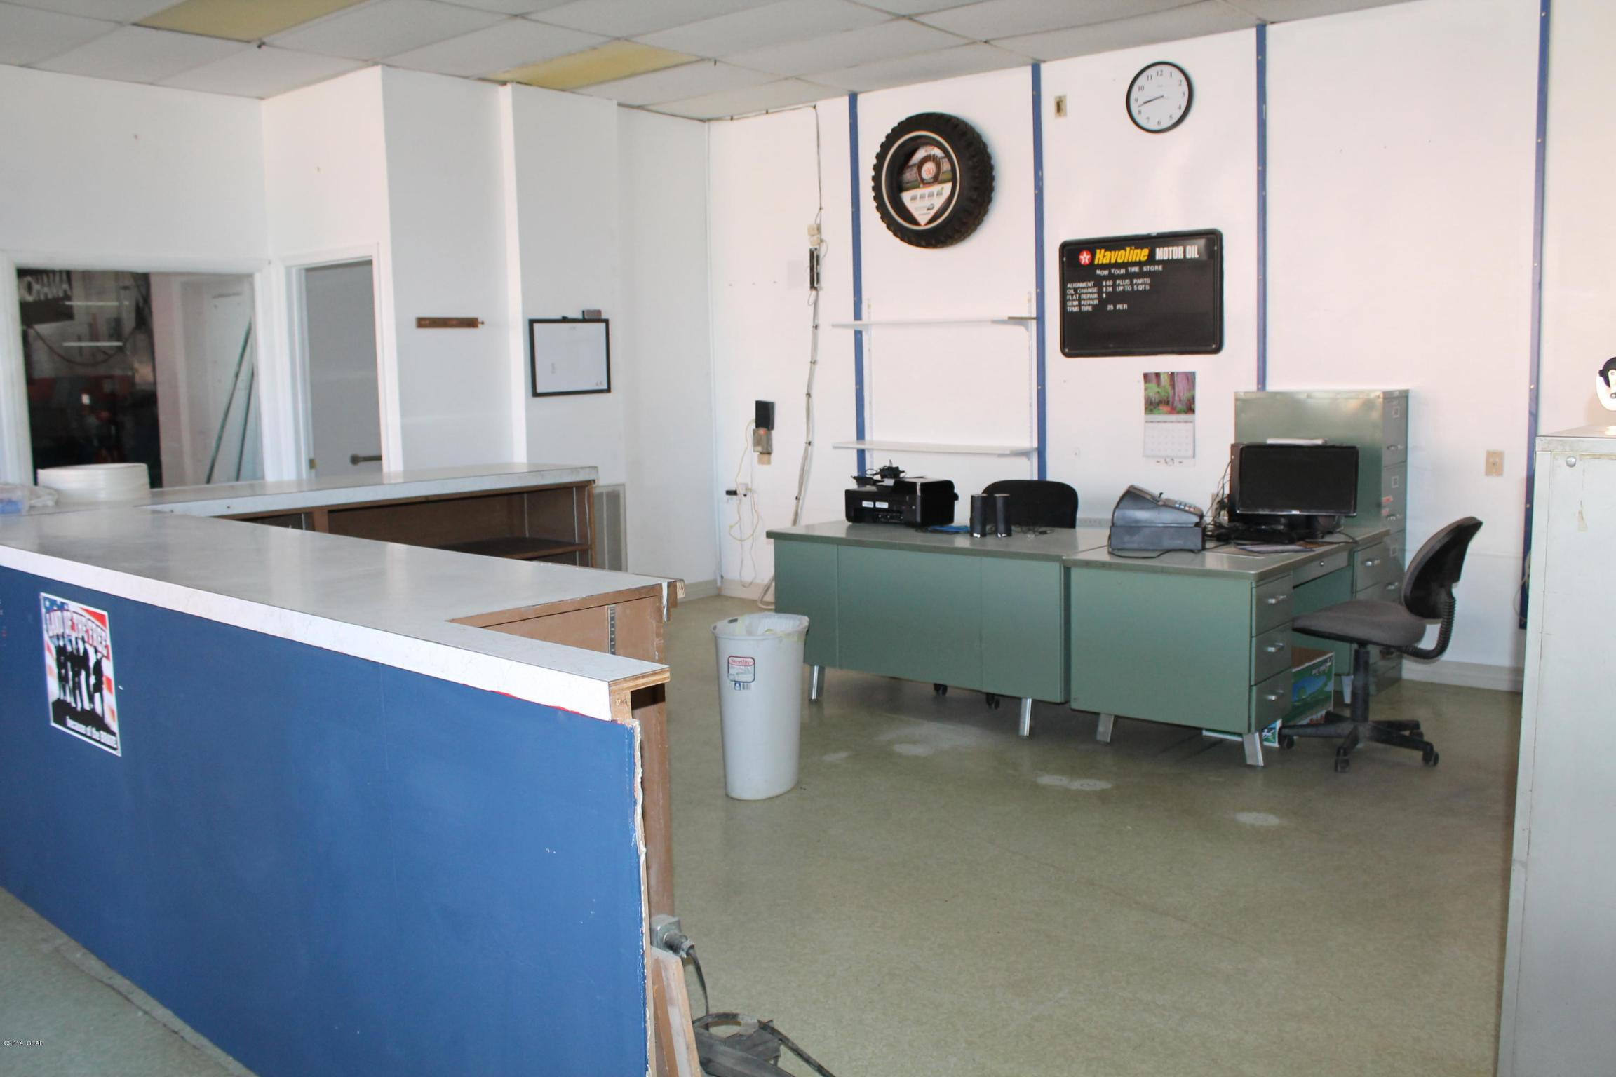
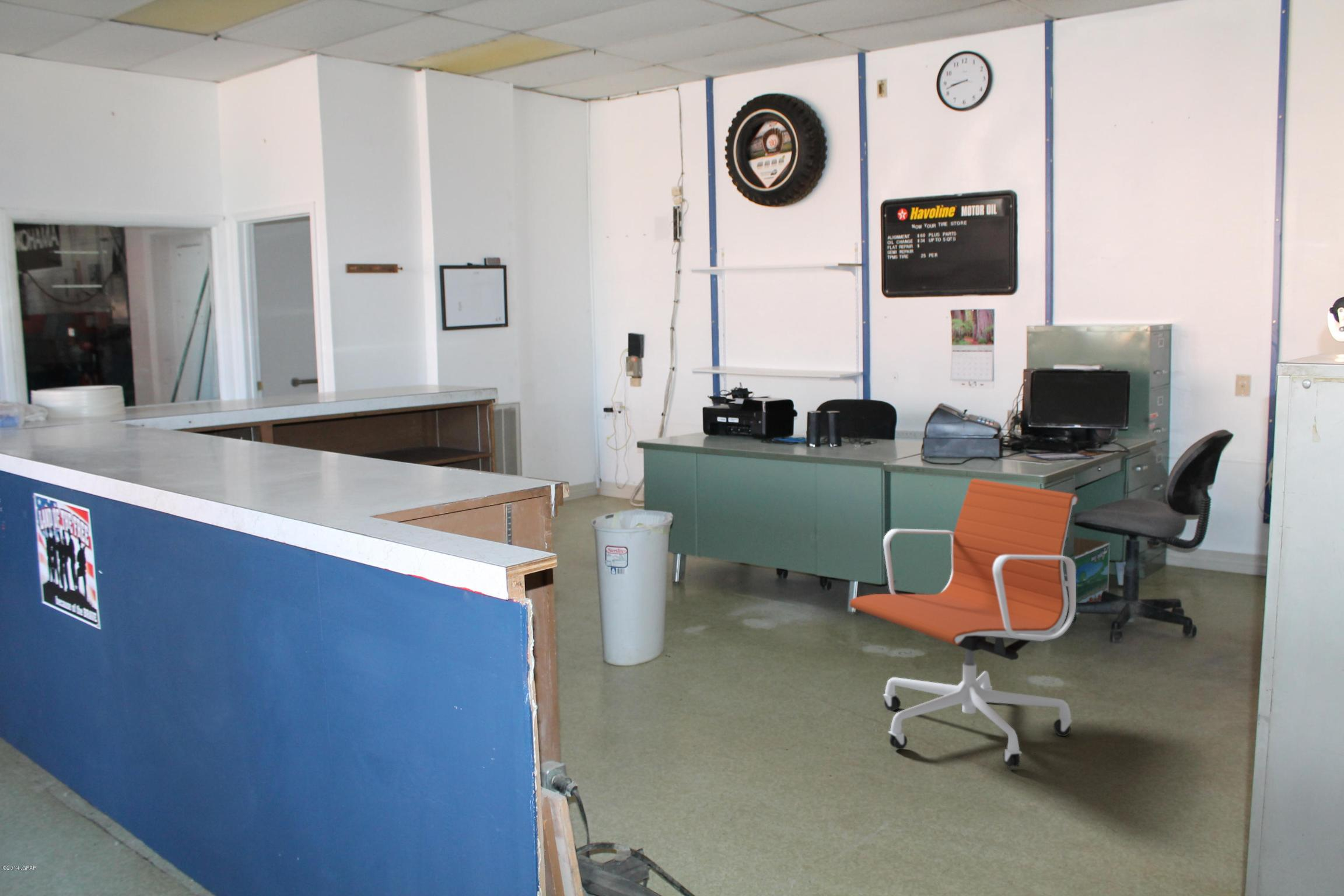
+ office chair (959, 614)
